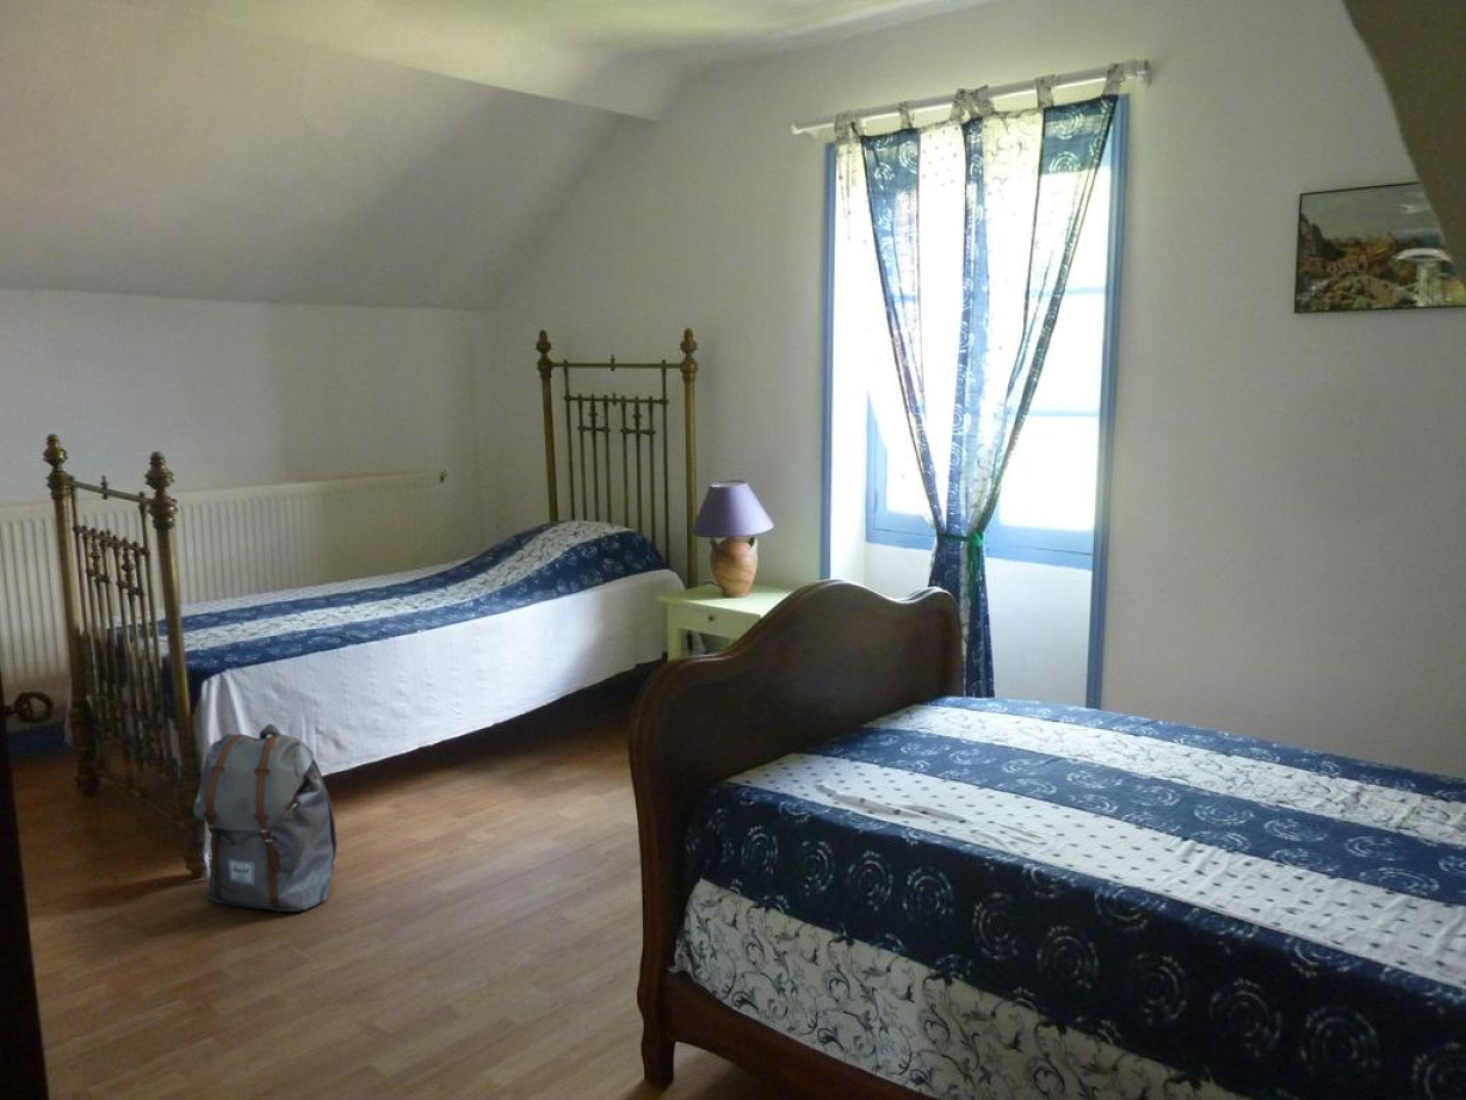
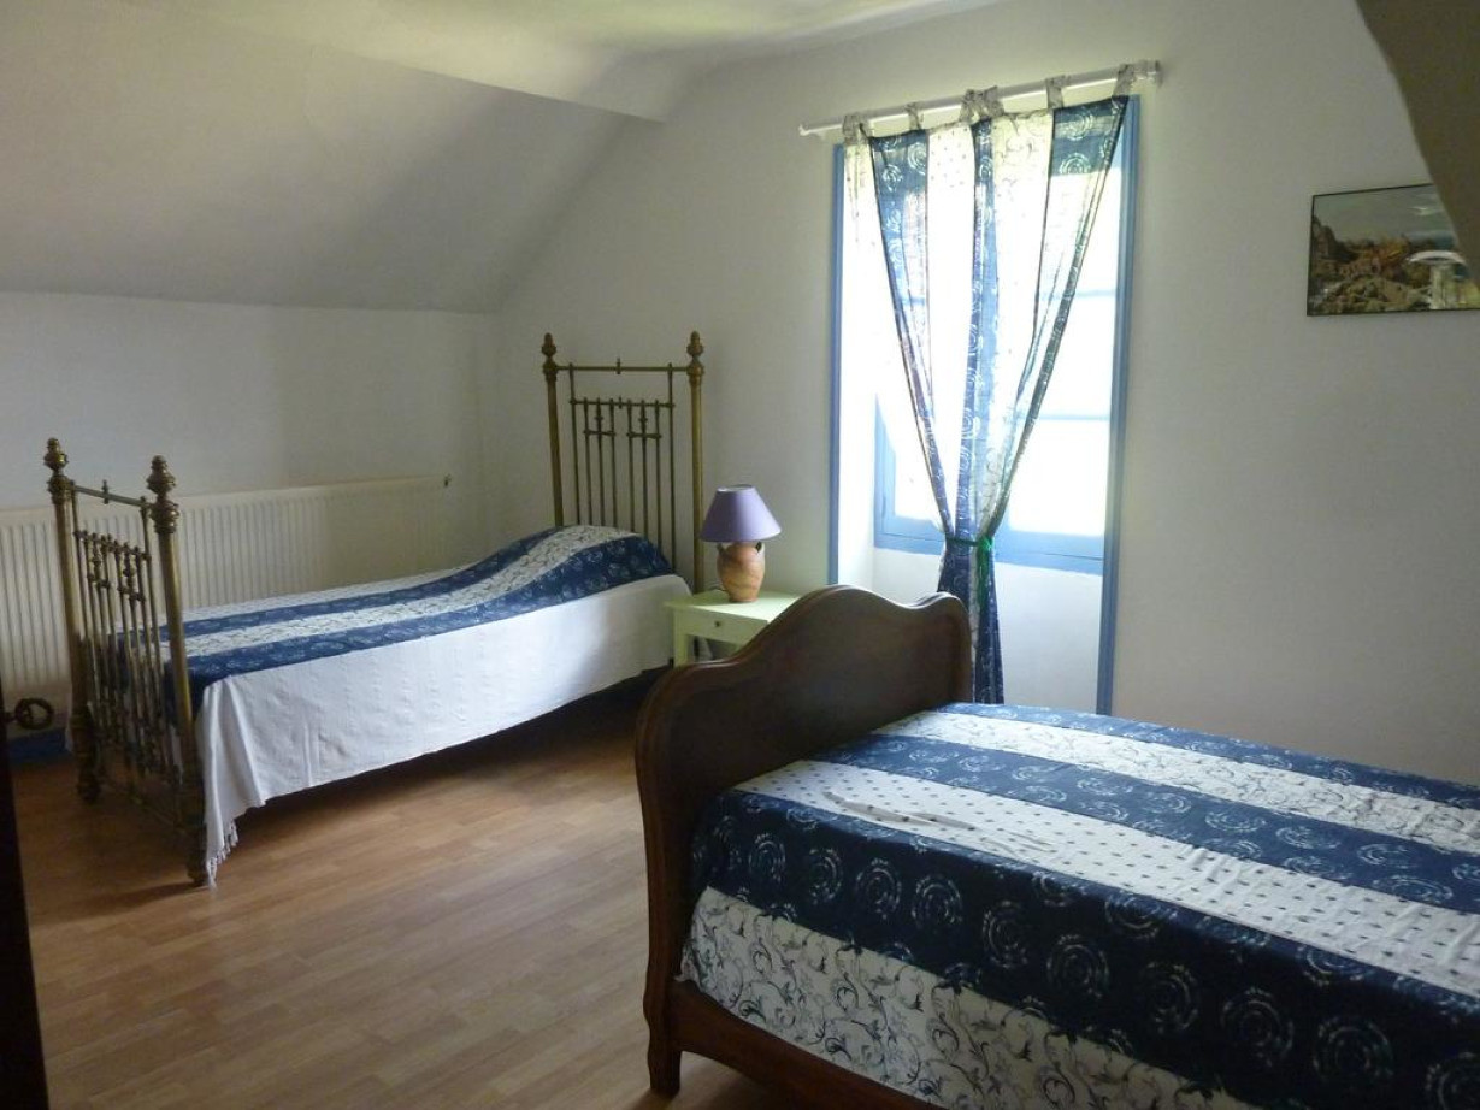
- backpack (266, 810)
